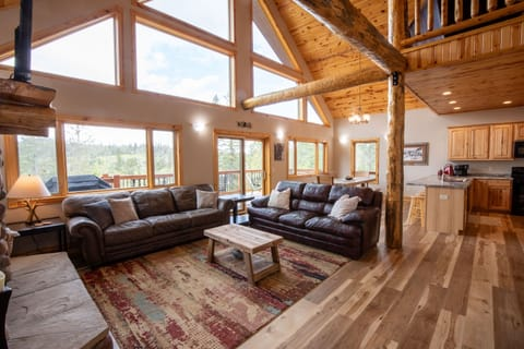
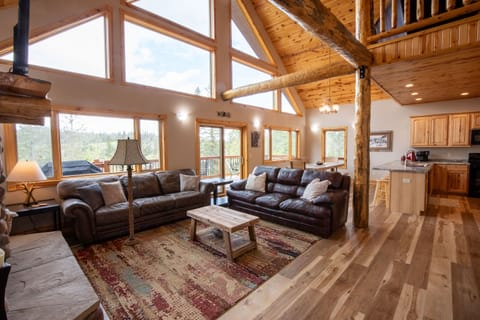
+ floor lamp (130, 189)
